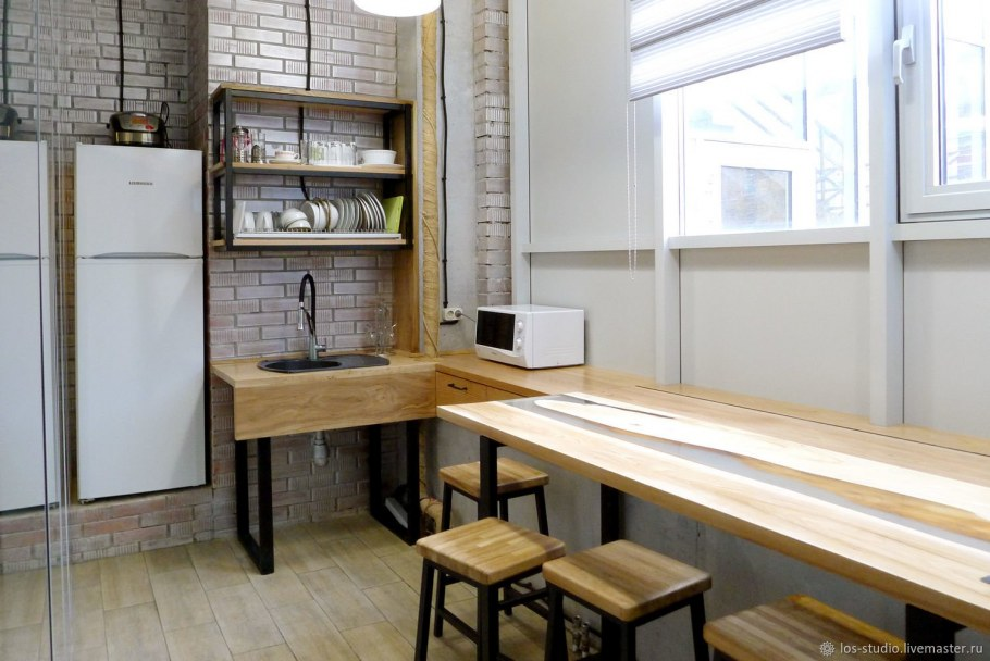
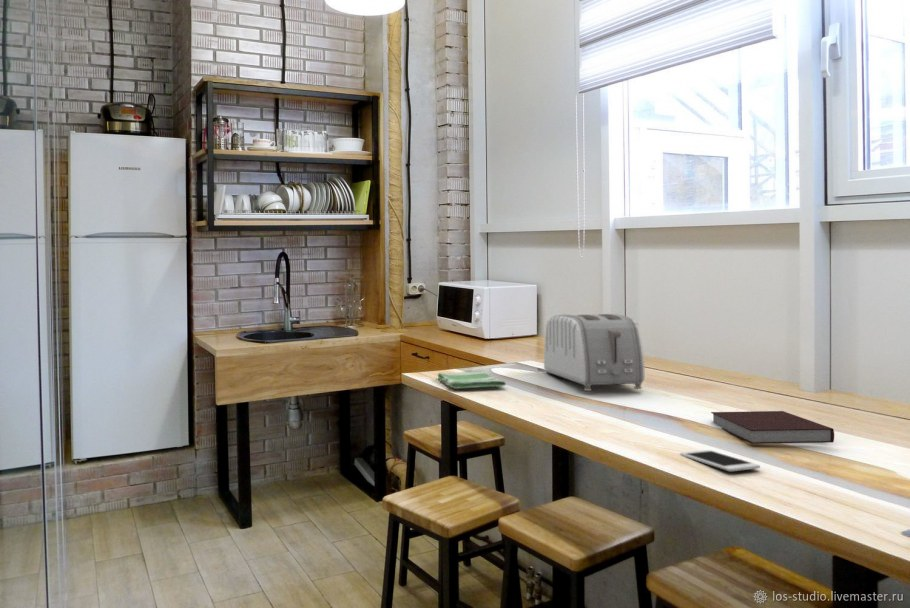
+ dish towel (469, 379)
+ notebook (768, 426)
+ toaster (592, 348)
+ cell phone (718, 460)
